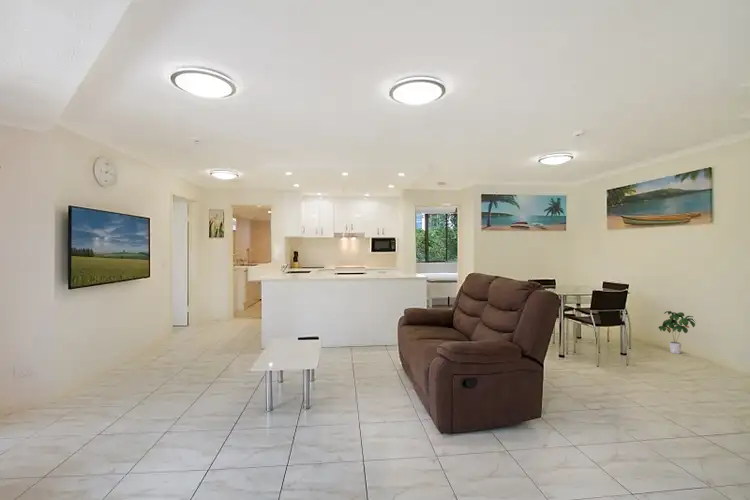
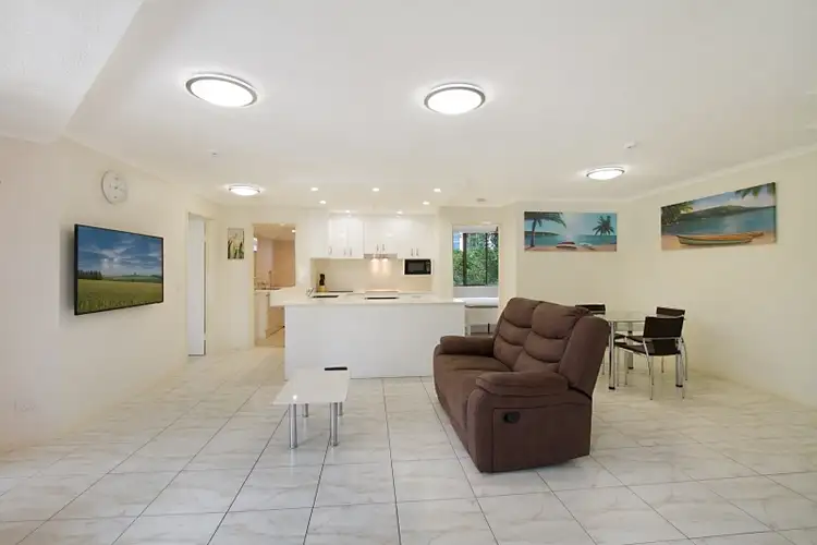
- potted plant (675, 332)
